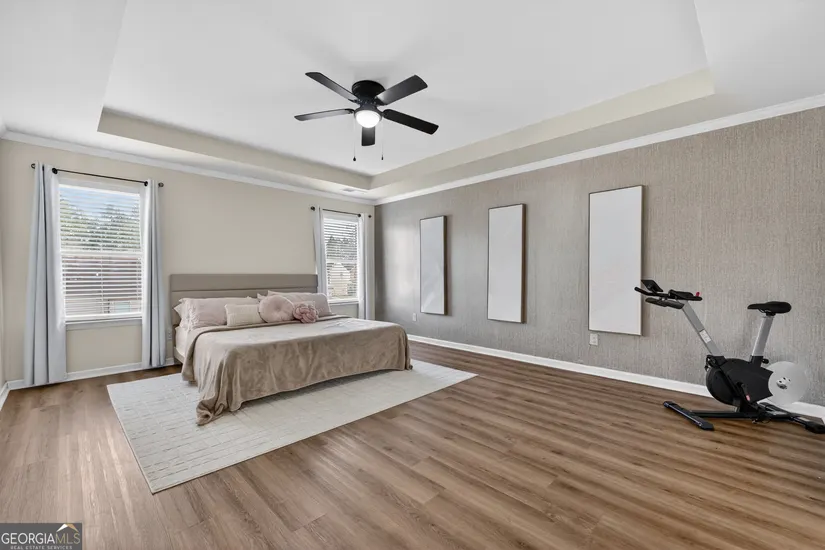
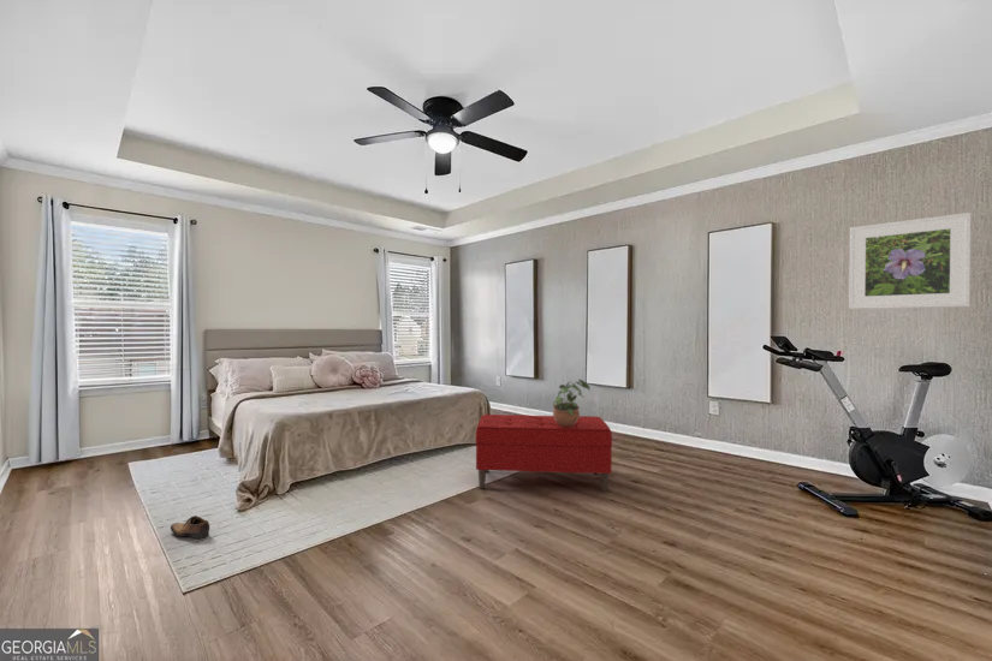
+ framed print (905, 263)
+ shoe (189, 525)
+ bench (541, 451)
+ potted plant (571, 401)
